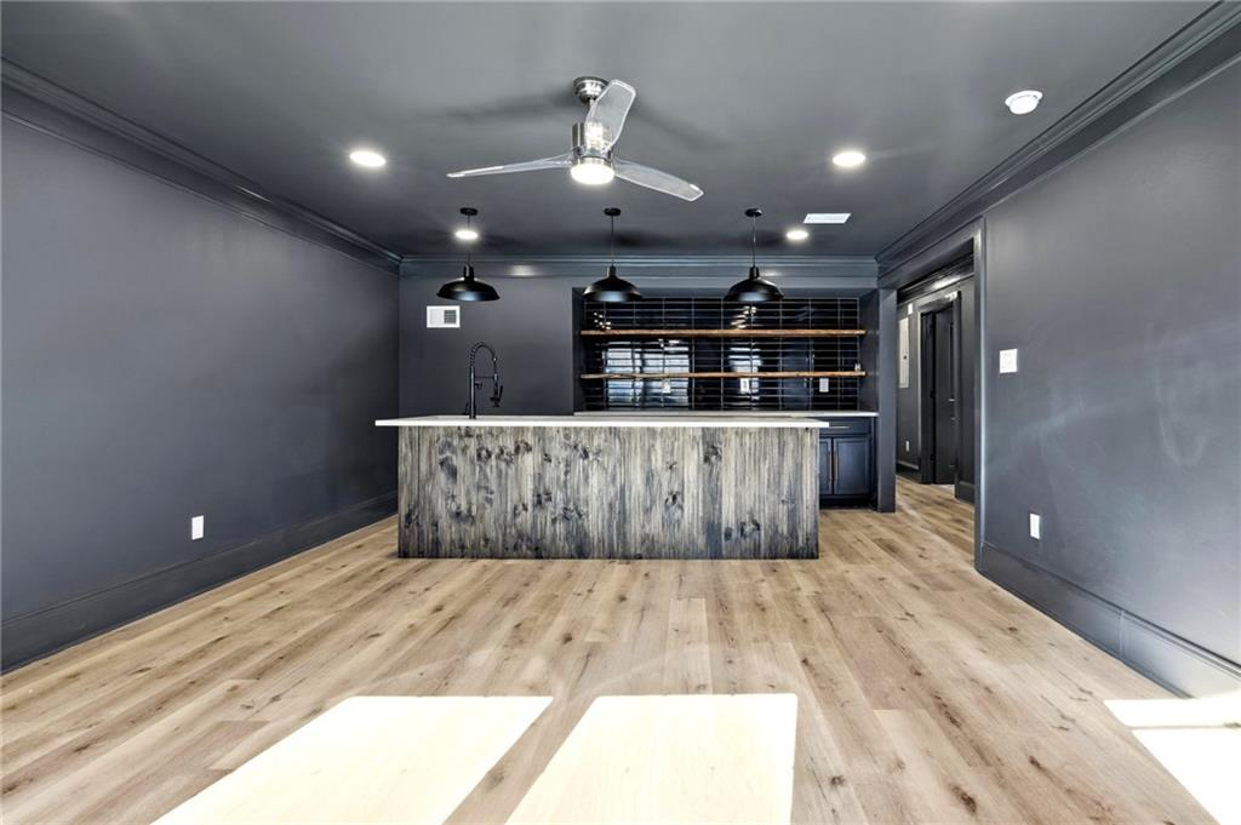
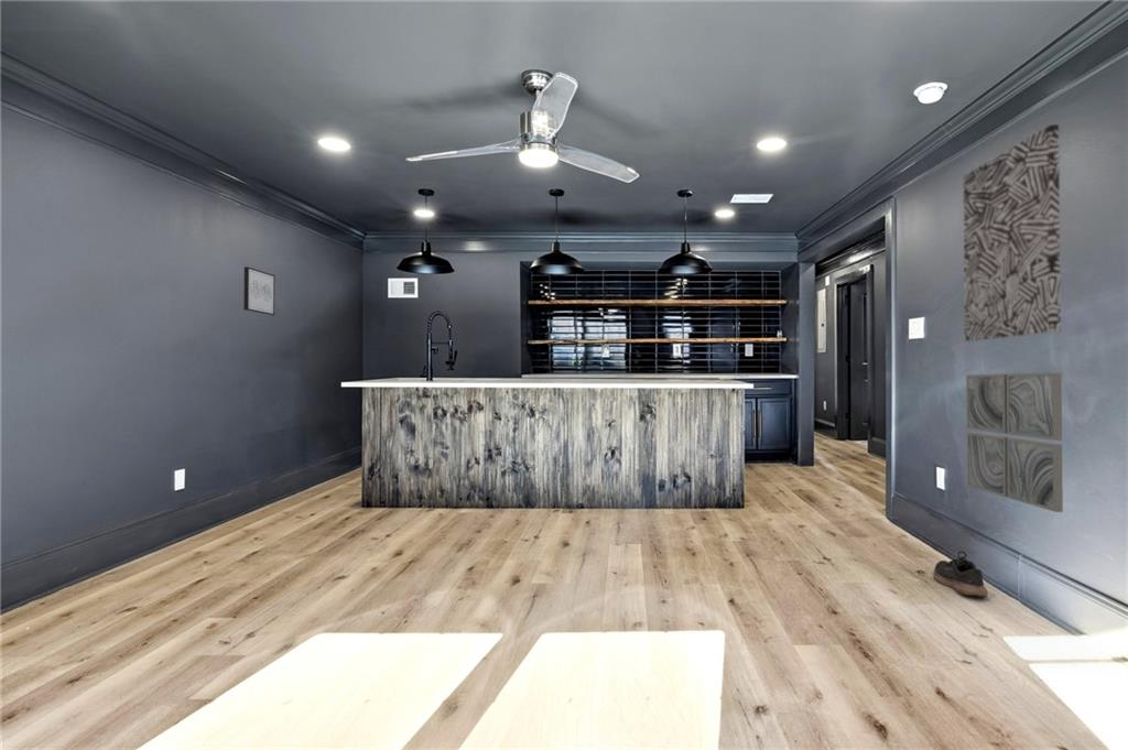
+ shoe (957, 567)
+ wall art (260, 292)
+ wall art (1006, 244)
+ wall art (1010, 434)
